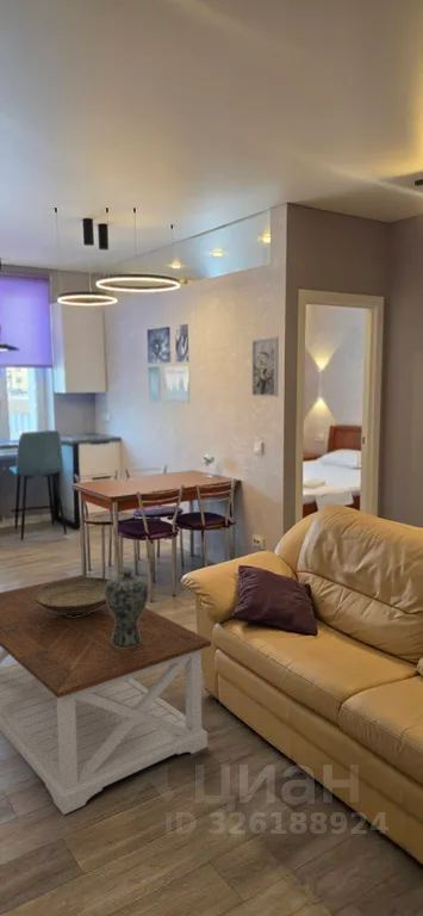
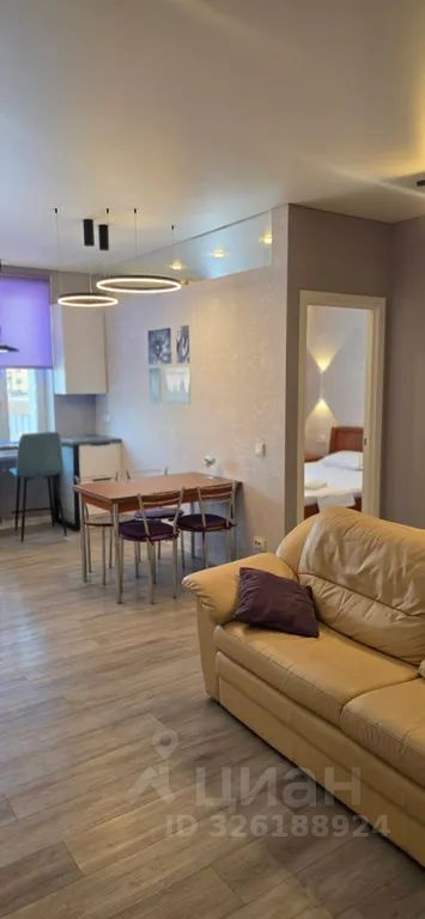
- decorative bowl (76, 600)
- wall art (265, 367)
- vase (126, 606)
- coffee table (74, 668)
